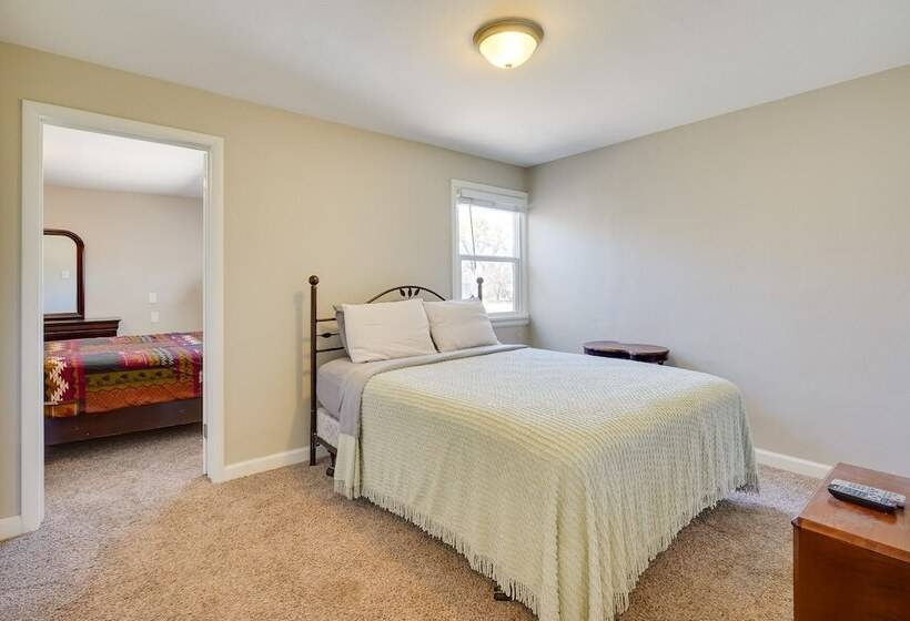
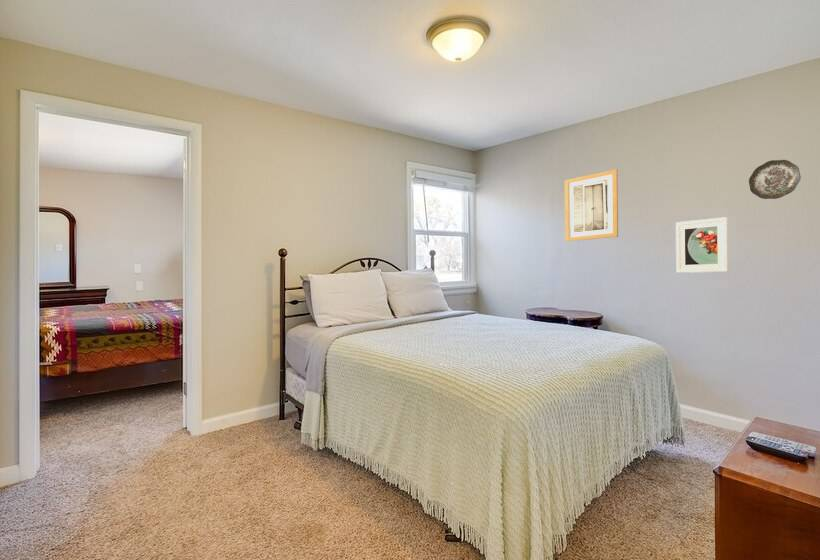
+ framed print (701, 246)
+ wall art (590, 207)
+ decorative plate (774, 179)
